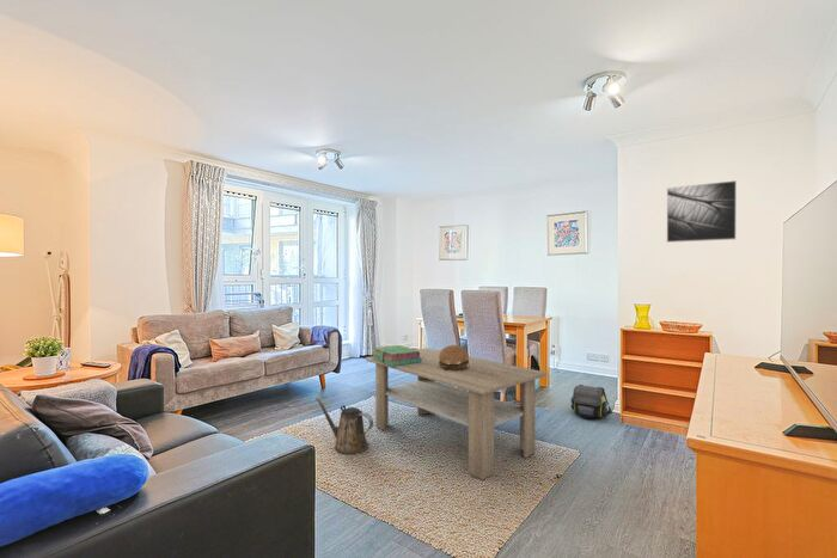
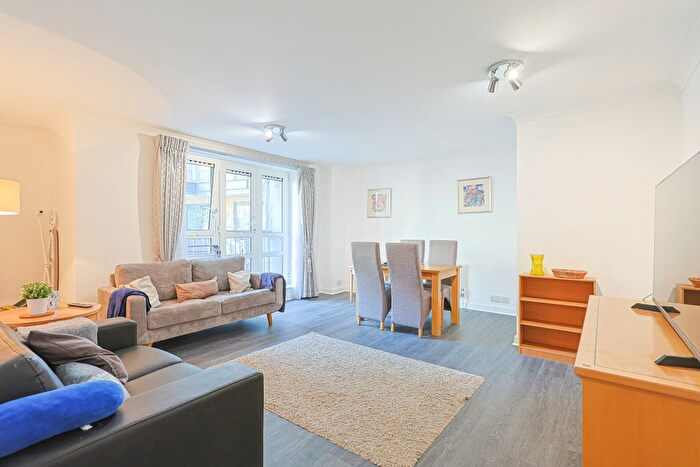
- watering can (342, 423)
- decorative bowl (453, 356)
- stack of books (396, 354)
- coffee table (448, 401)
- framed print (699, 213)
- shoulder bag (589, 399)
